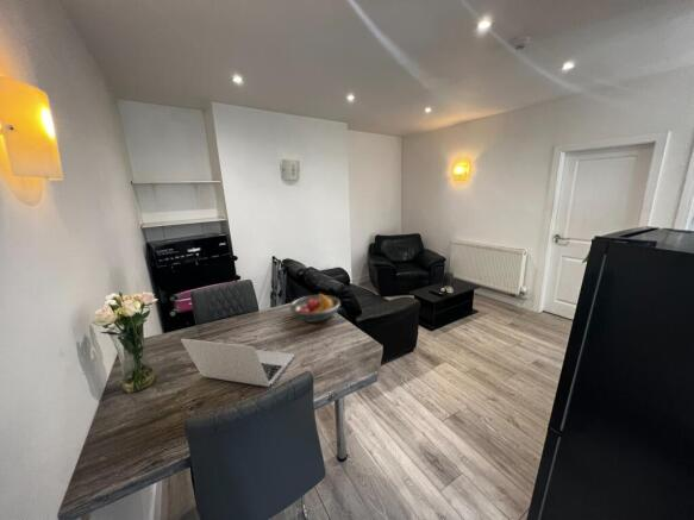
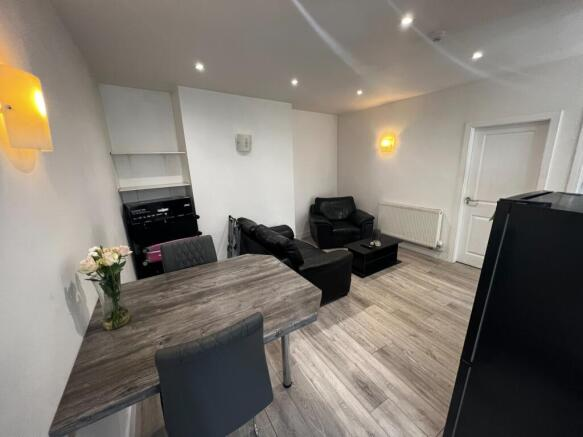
- fruit bowl (314, 308)
- laptop (244, 347)
